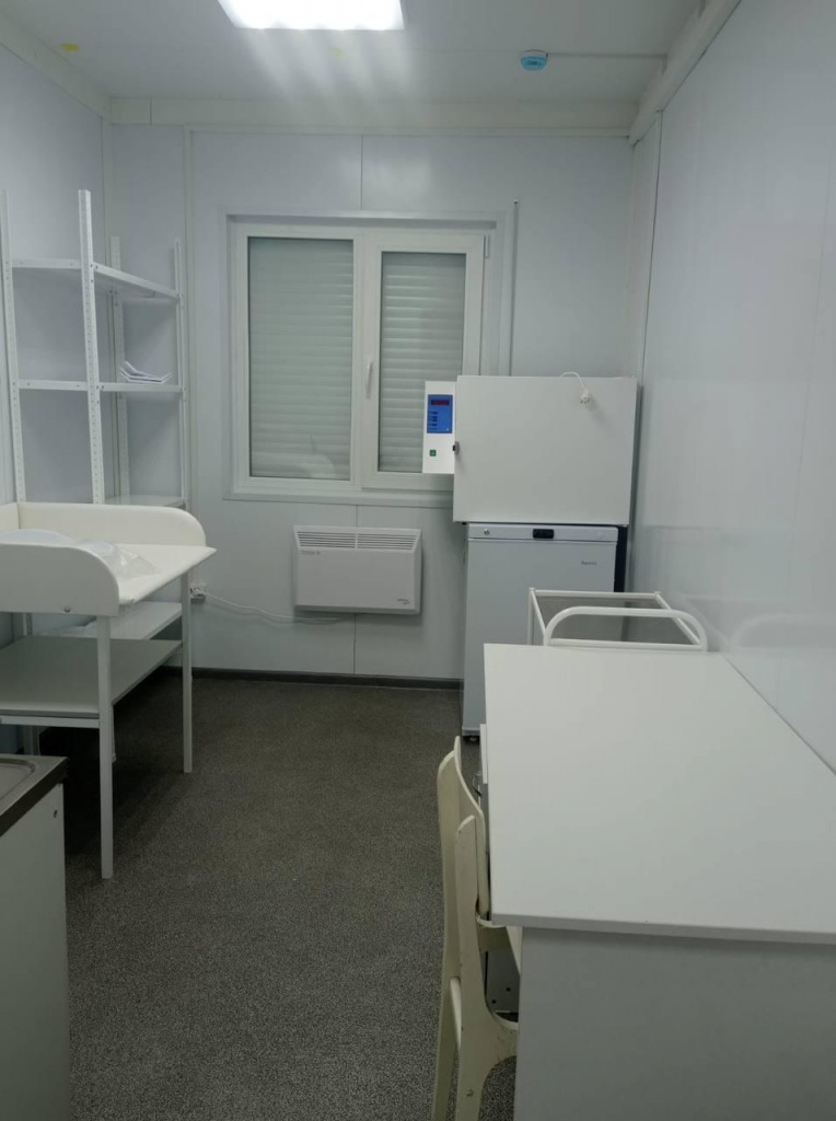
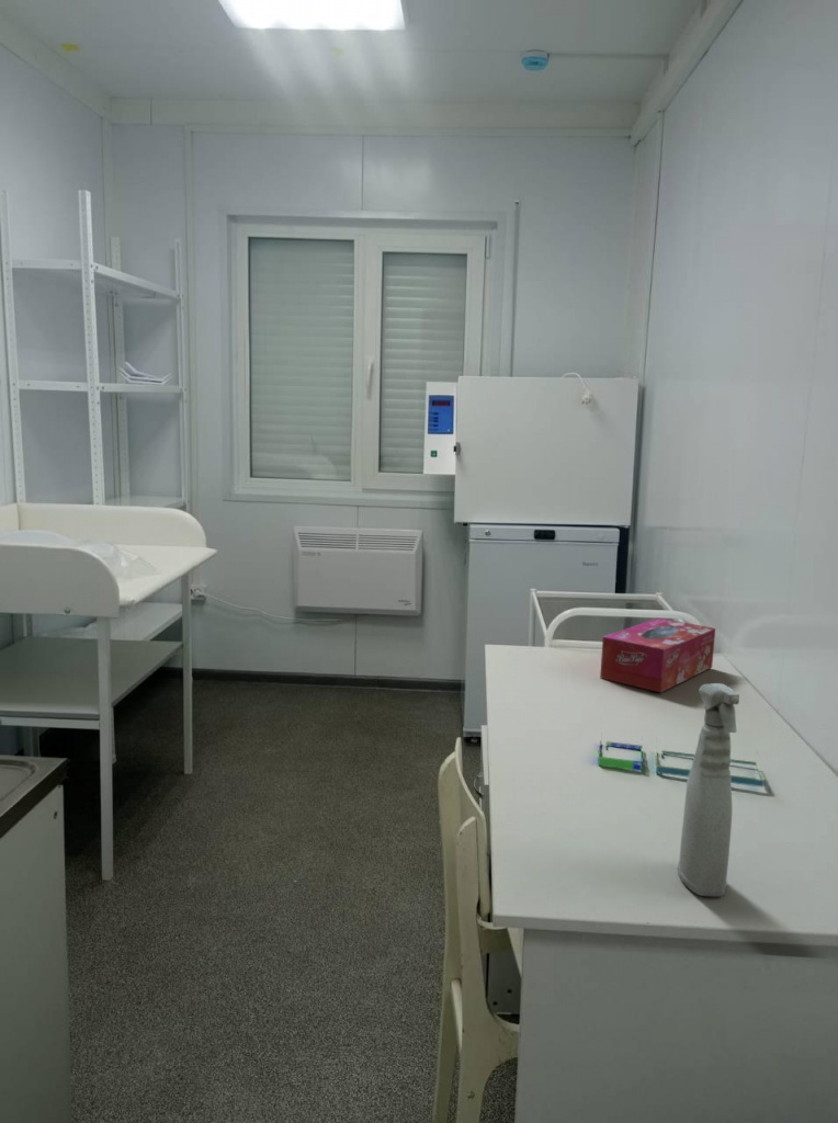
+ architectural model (678, 755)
+ tissue box (659, 651)
+ spray bottle (710, 783)
